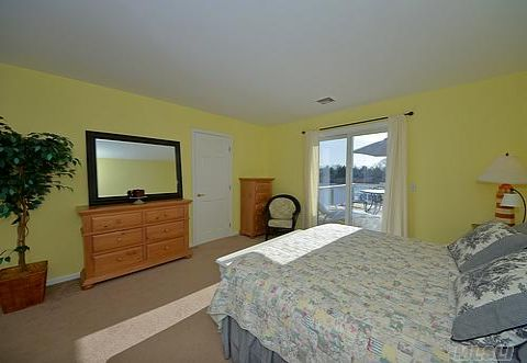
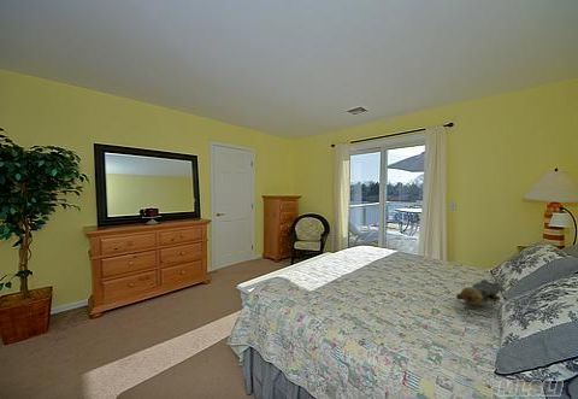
+ teddy bear (480, 293)
